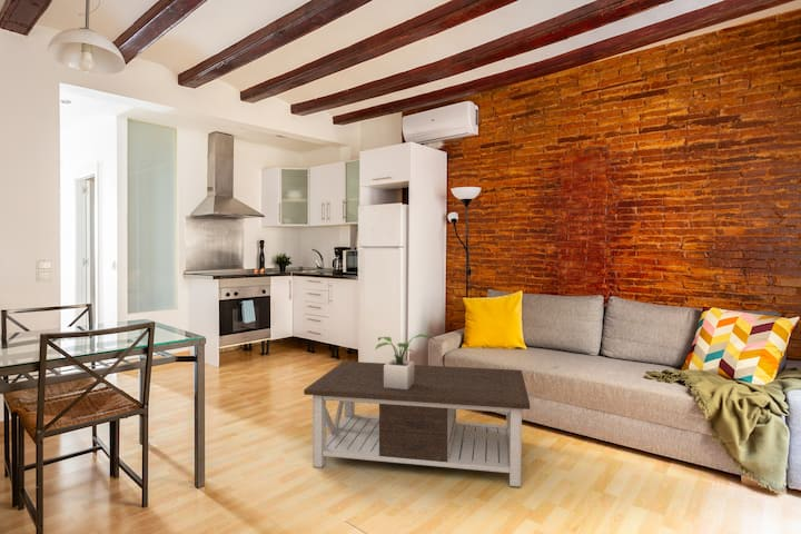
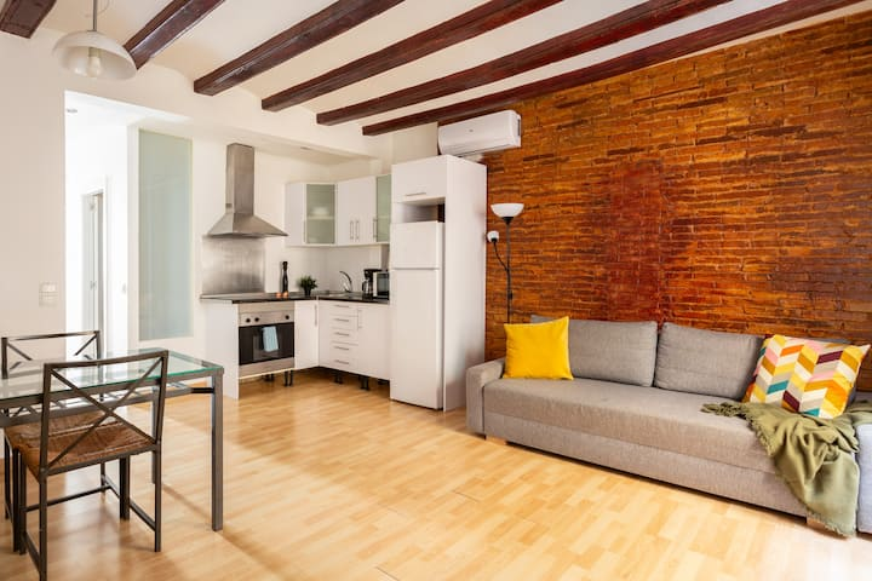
- potted plant (402, 359)
- coffee table (421, 415)
